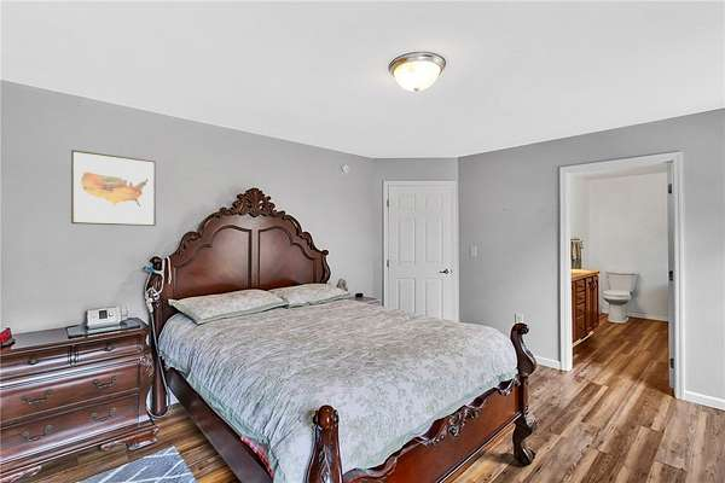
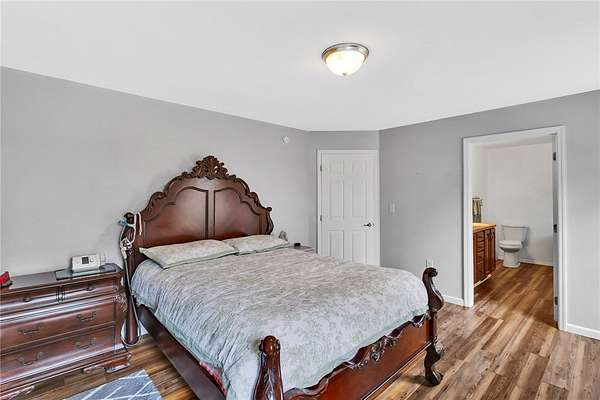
- wall art (116, 190)
